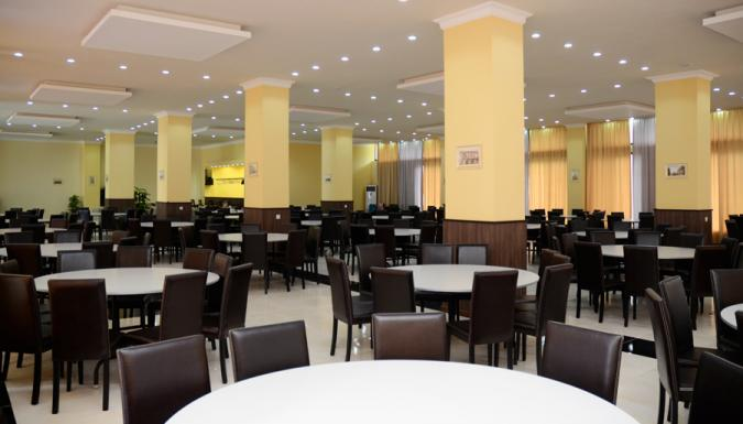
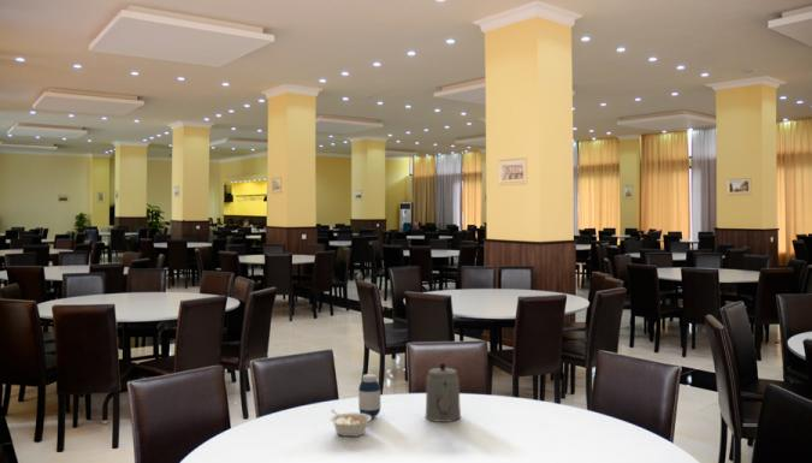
+ medicine bottle (369, 396)
+ legume (349, 423)
+ teapot (443, 390)
